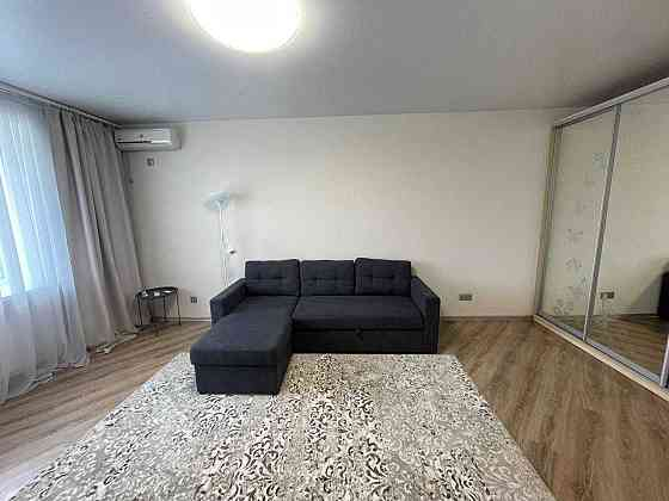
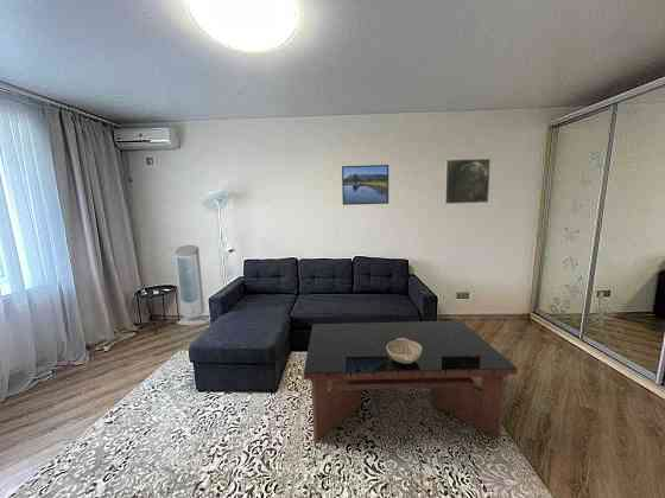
+ air purifier (190, 283)
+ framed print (467, 181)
+ decorative bowl (404, 352)
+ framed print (365, 185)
+ coffee table (395, 374)
